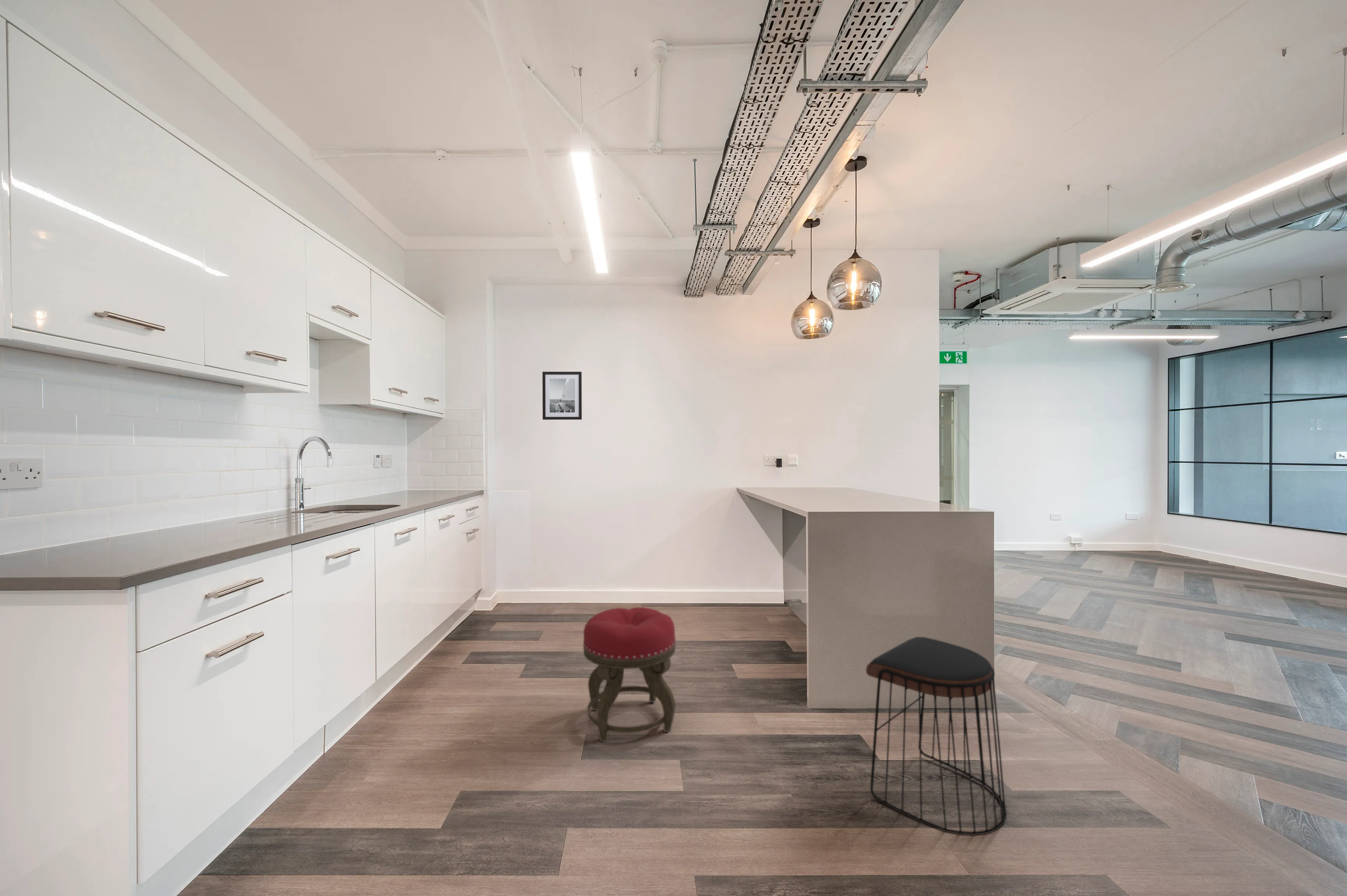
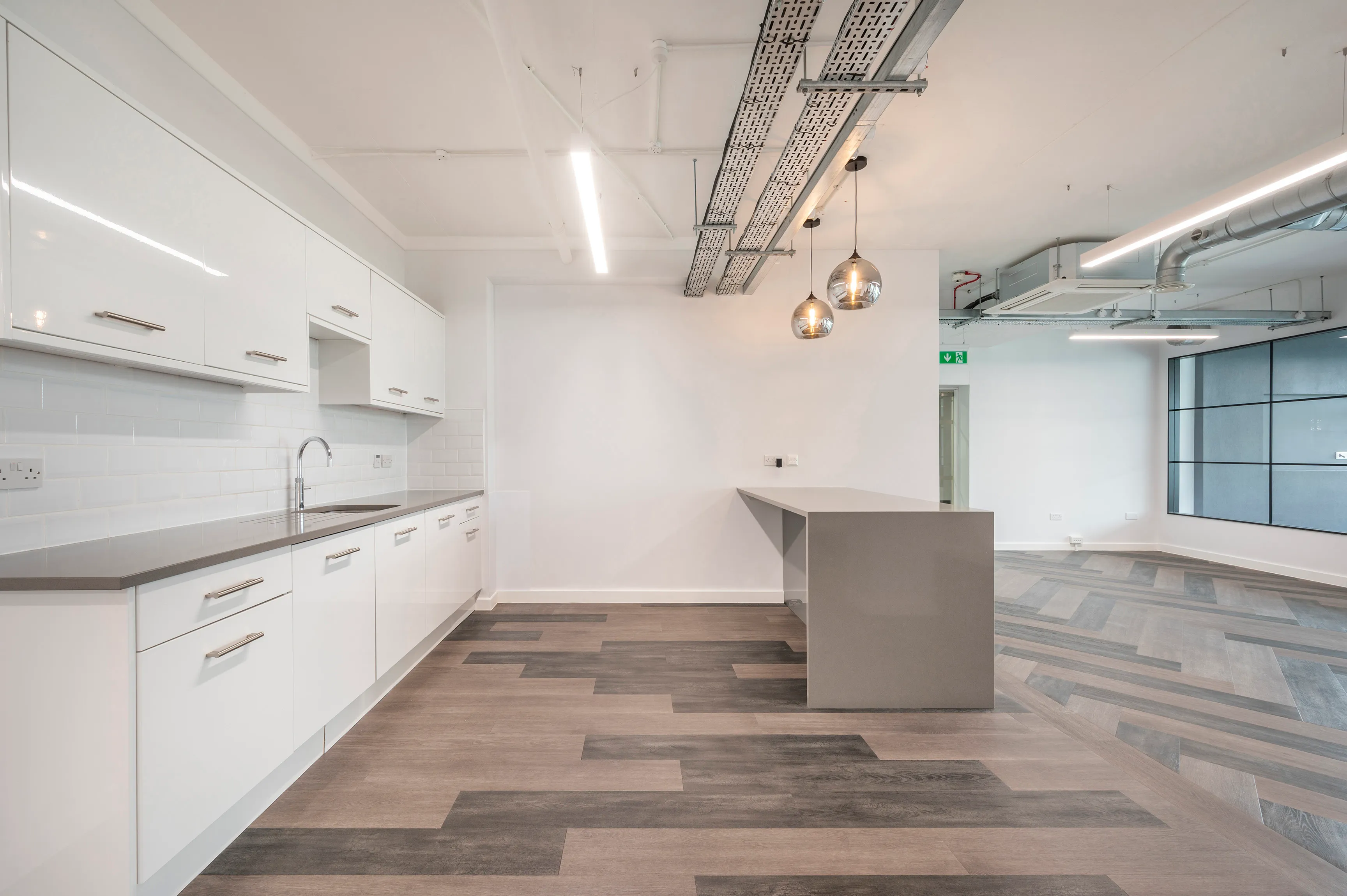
- stool (938, 727)
- stool (630, 668)
- wall art (562, 396)
